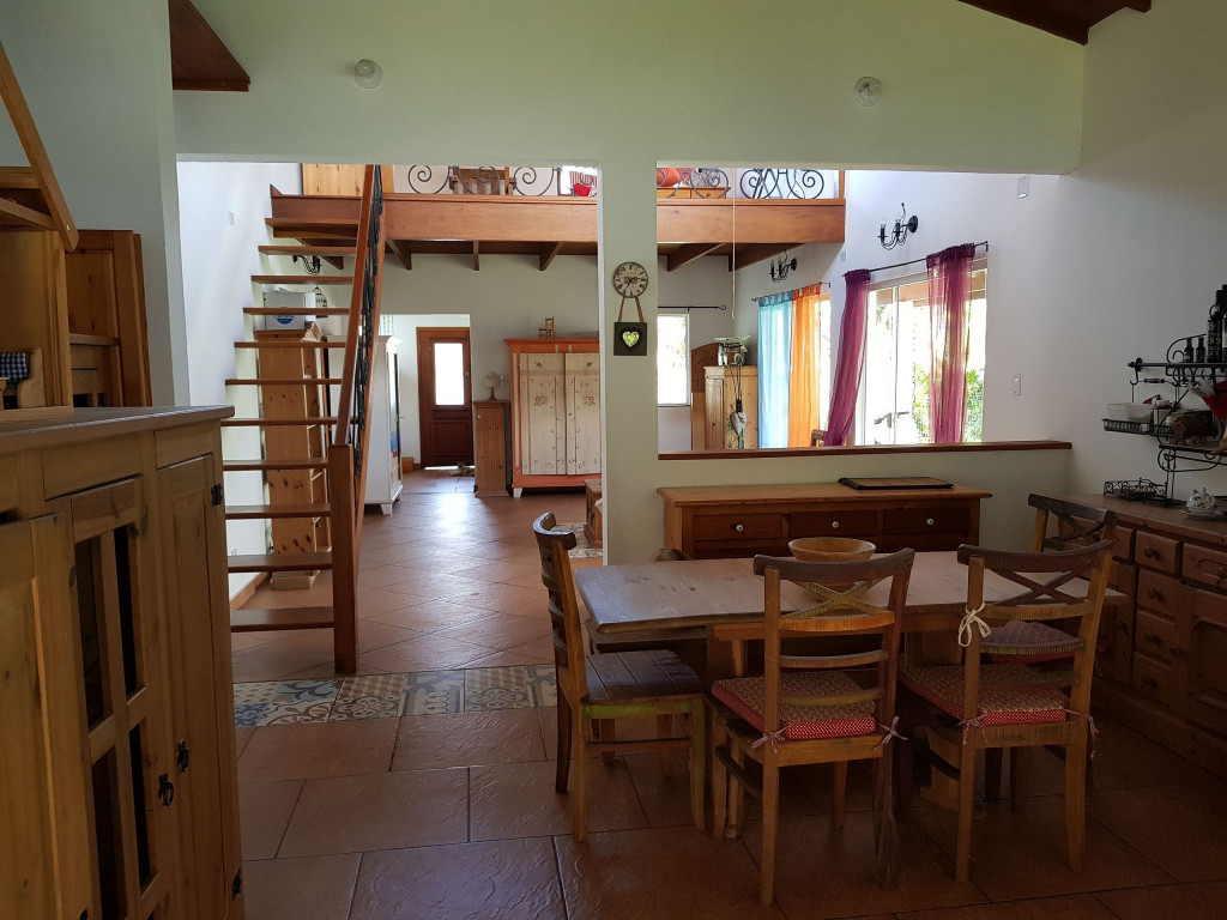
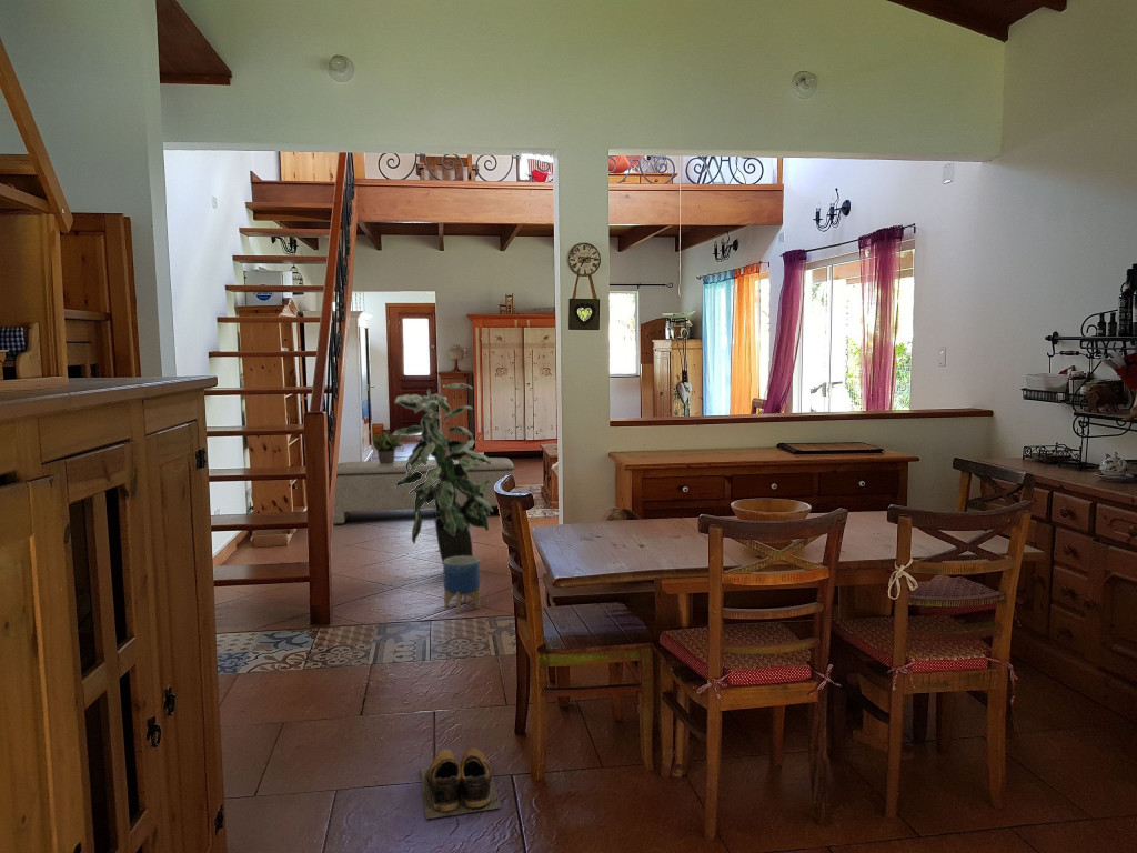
+ indoor plant (447, 481)
+ bench (421, 482)
+ shoes (459, 771)
+ planter (462, 583)
+ potted plant (390, 445)
